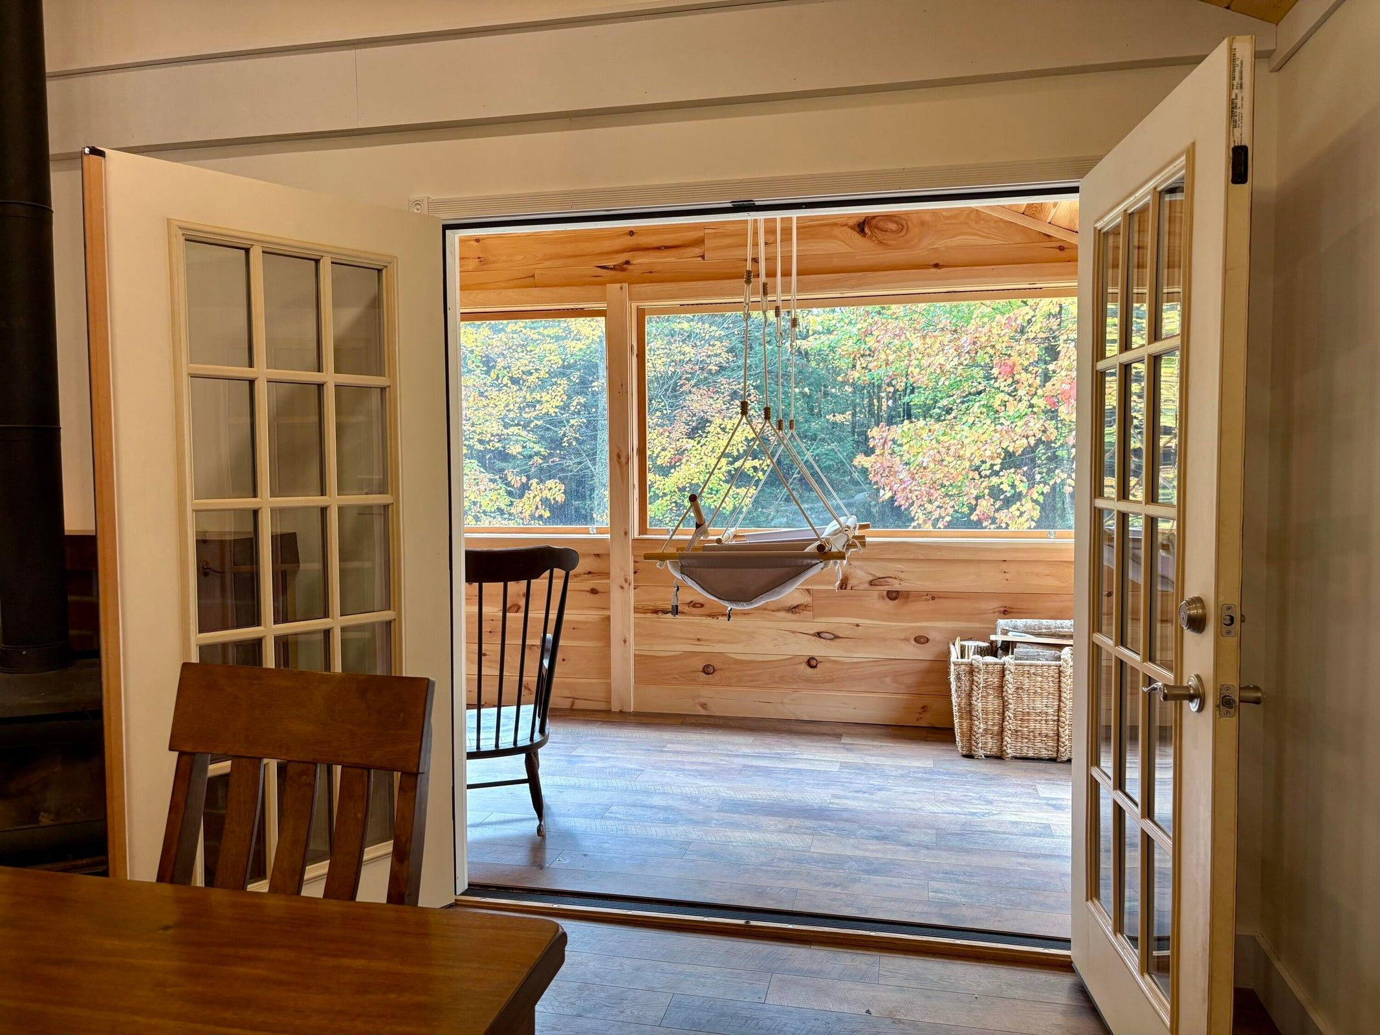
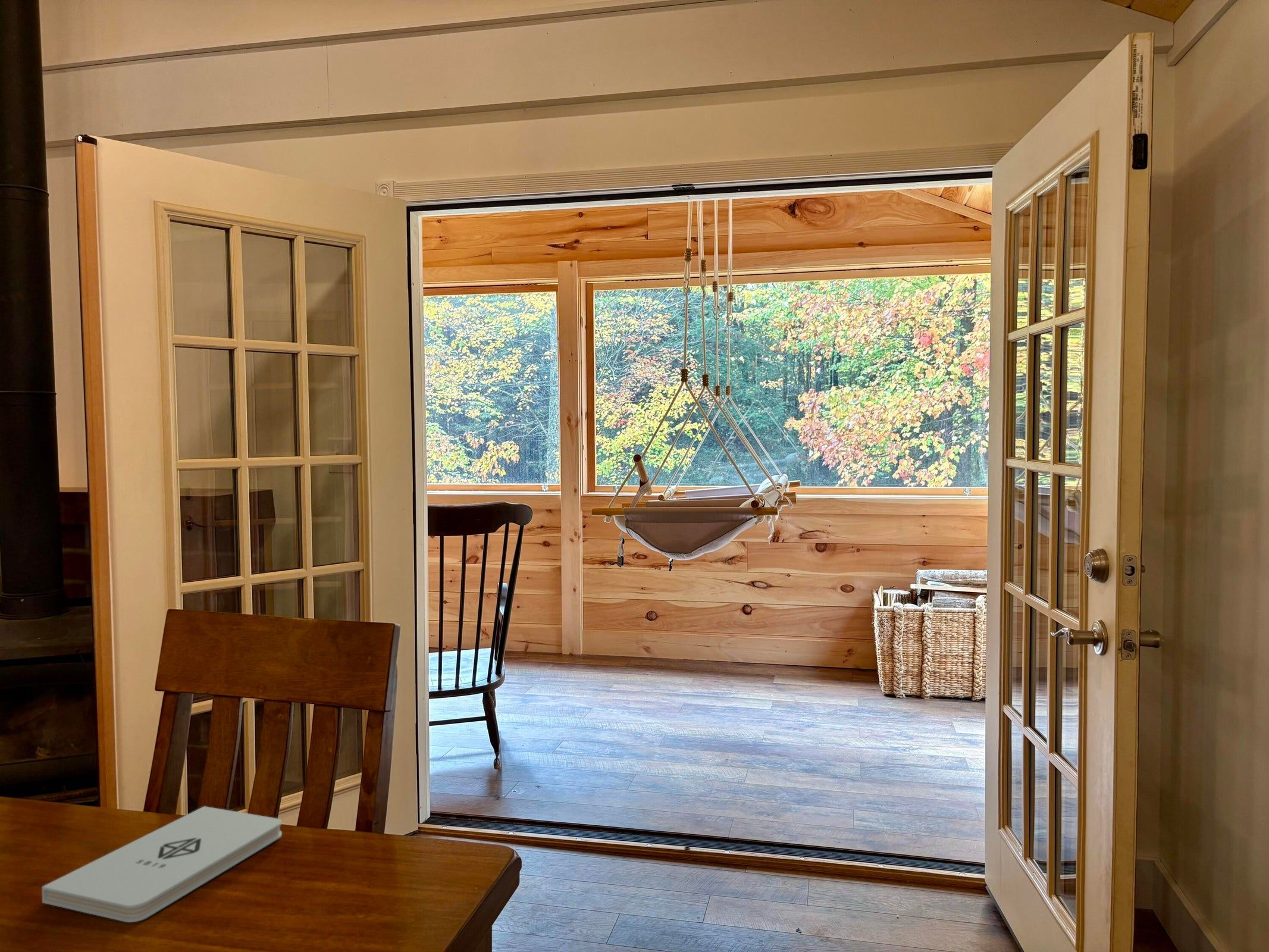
+ notepad (174, 858)
